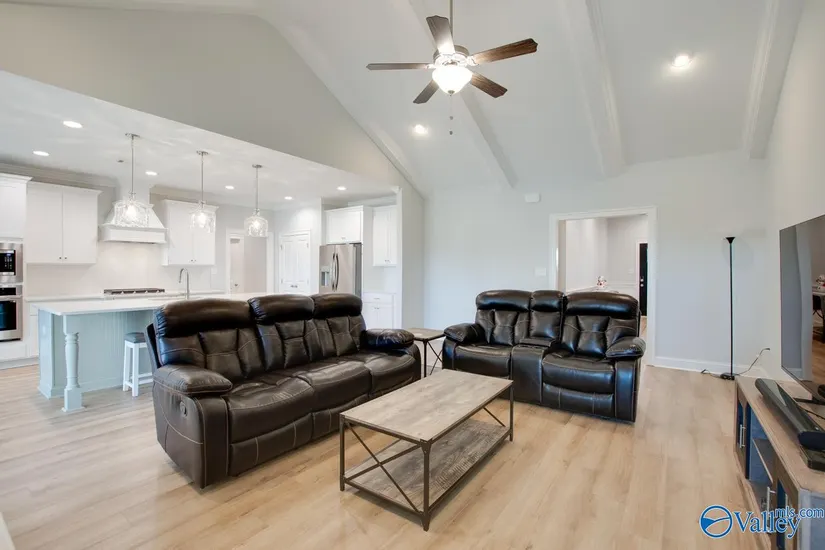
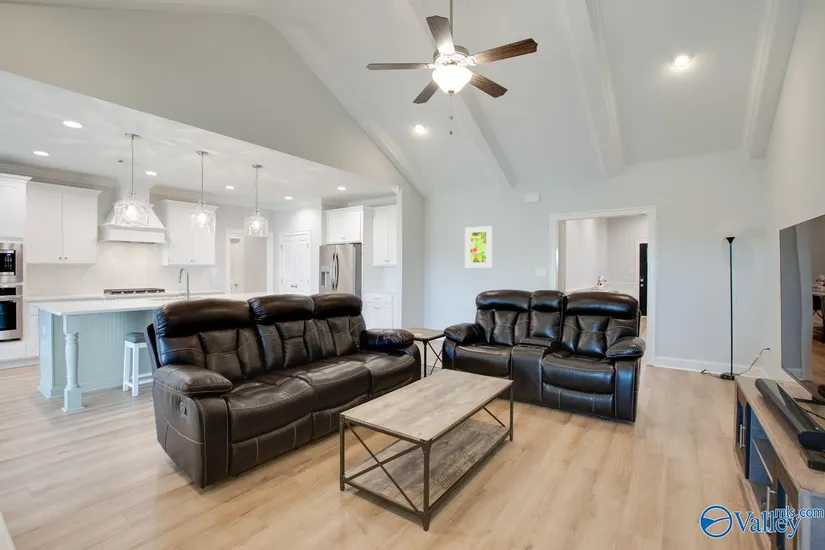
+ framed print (478, 247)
